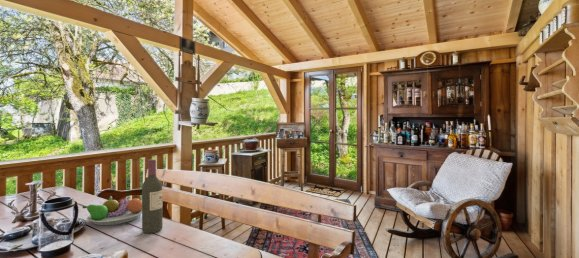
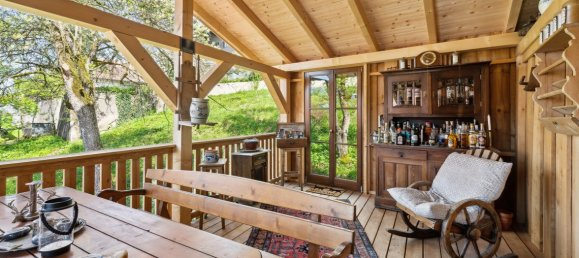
- wine bottle (152, 194)
- fruit bowl (115, 208)
